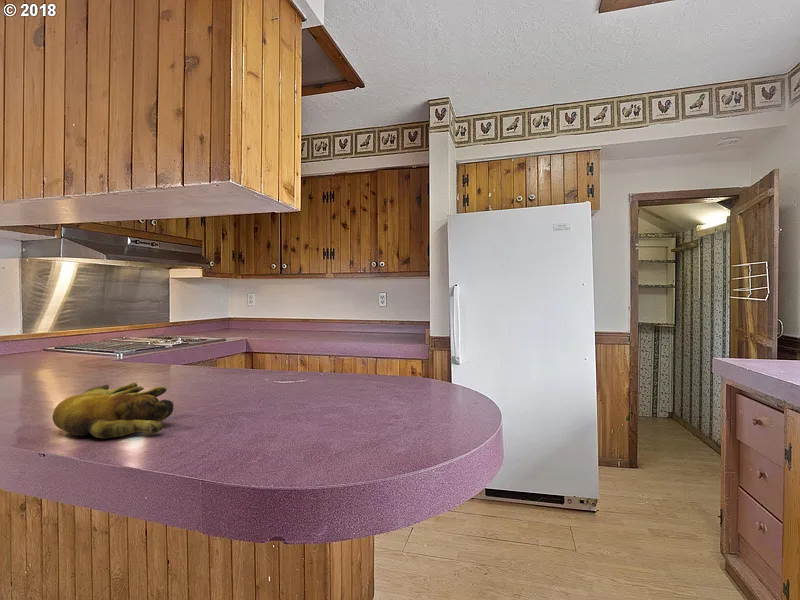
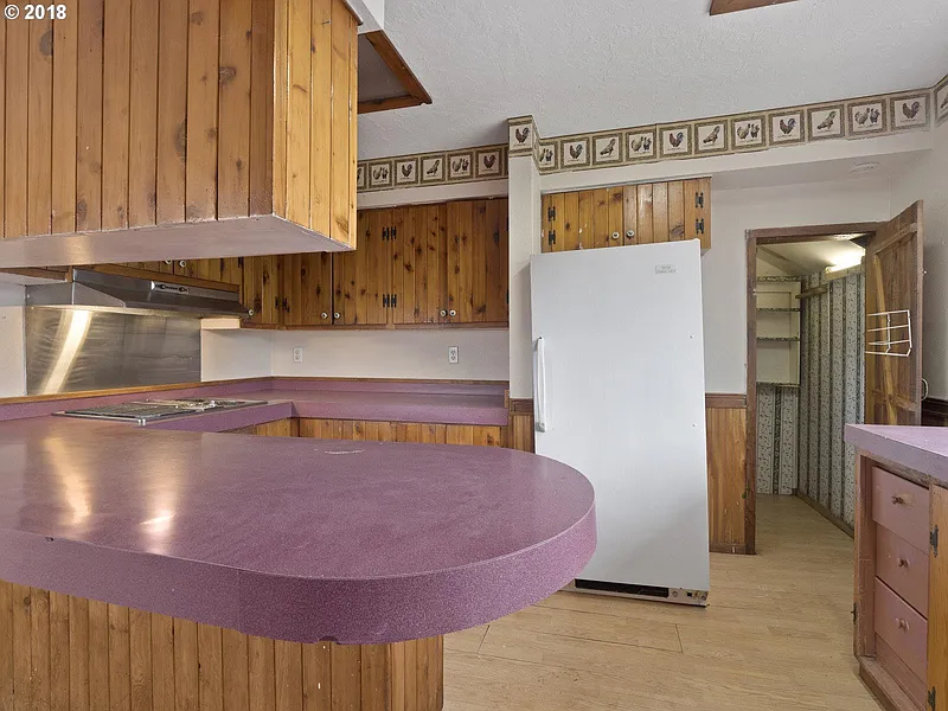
- banana bunch (127, 407)
